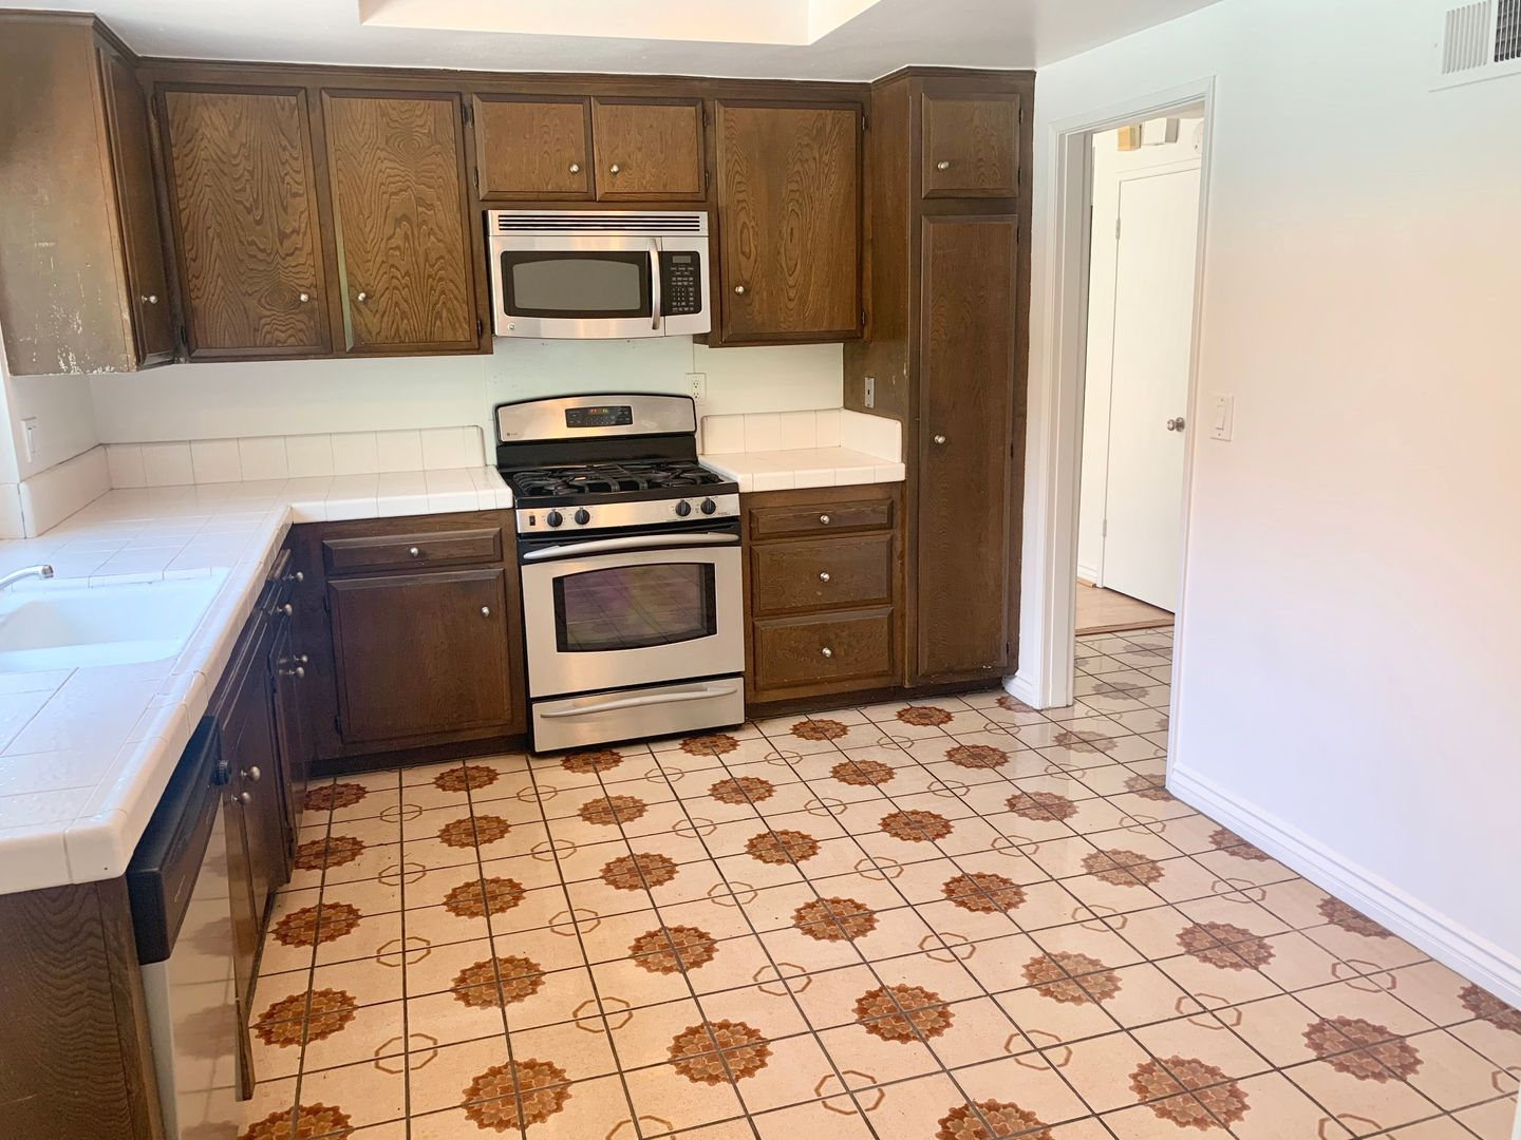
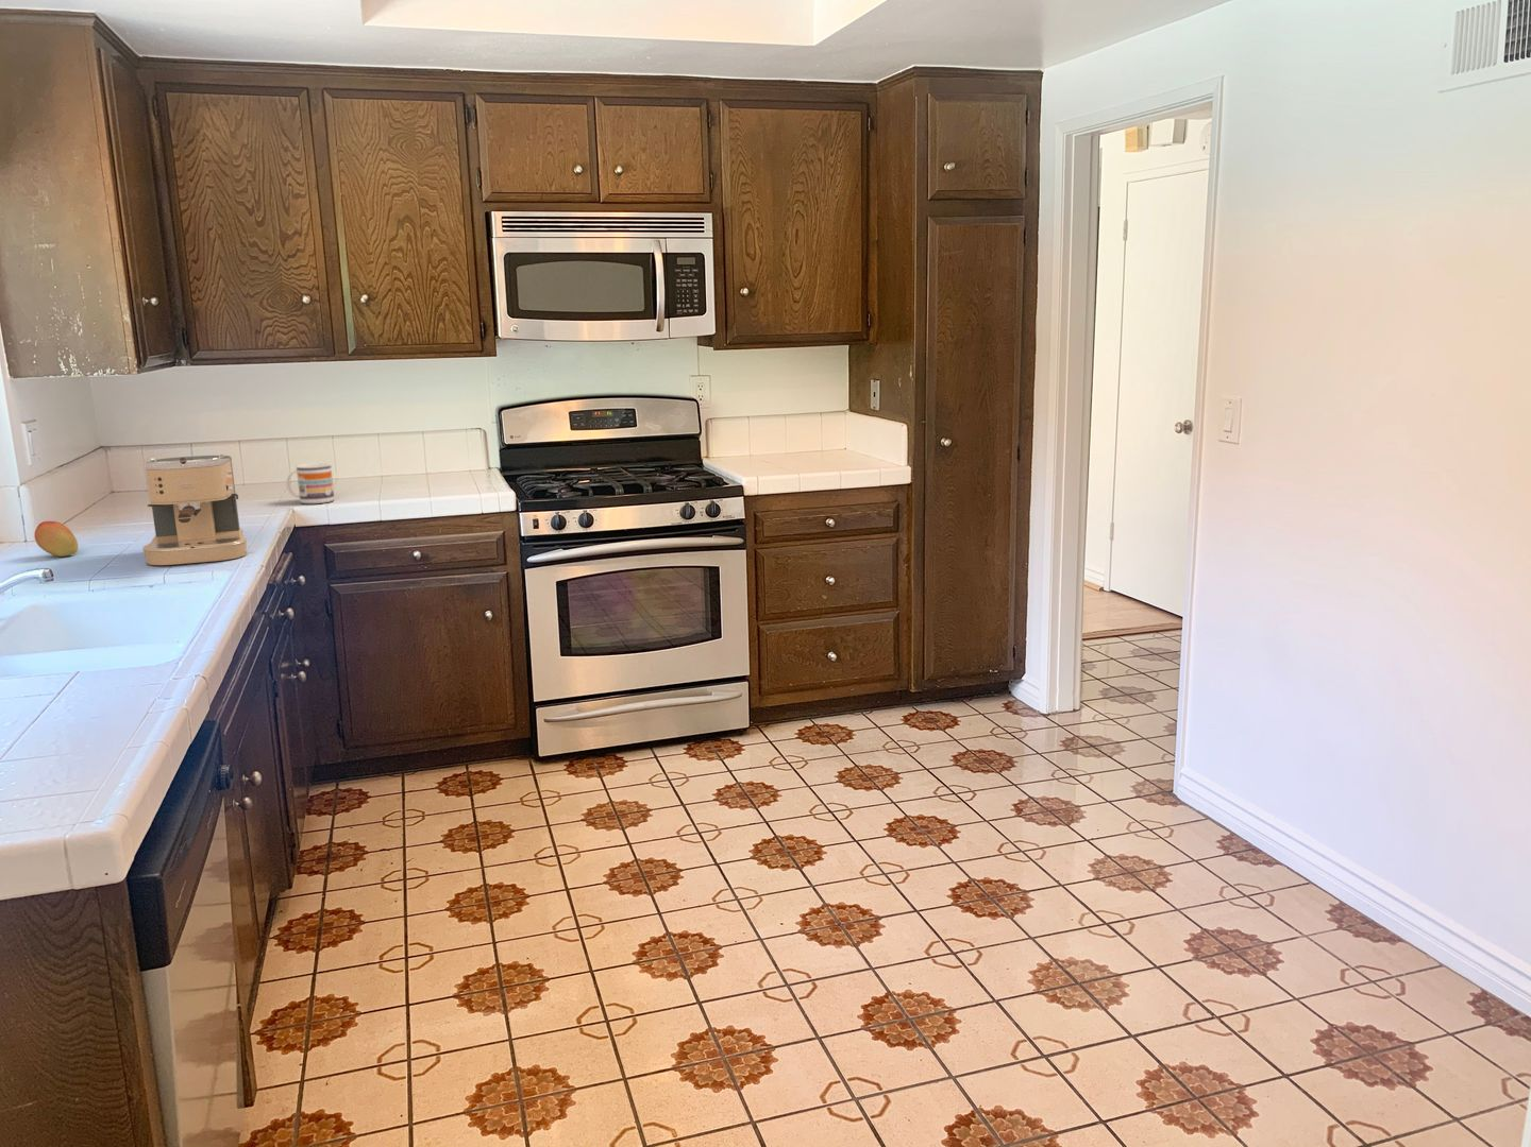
+ mug (311, 483)
+ fruit (55, 537)
+ coffee maker (192, 506)
